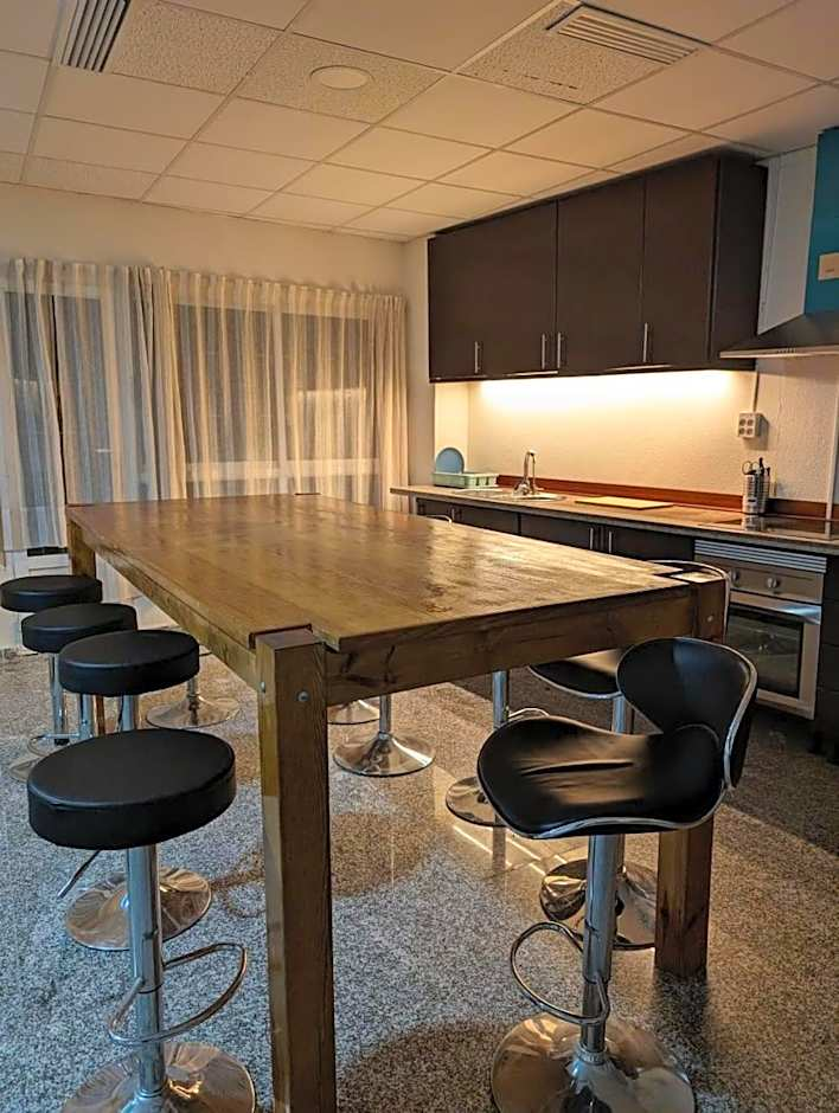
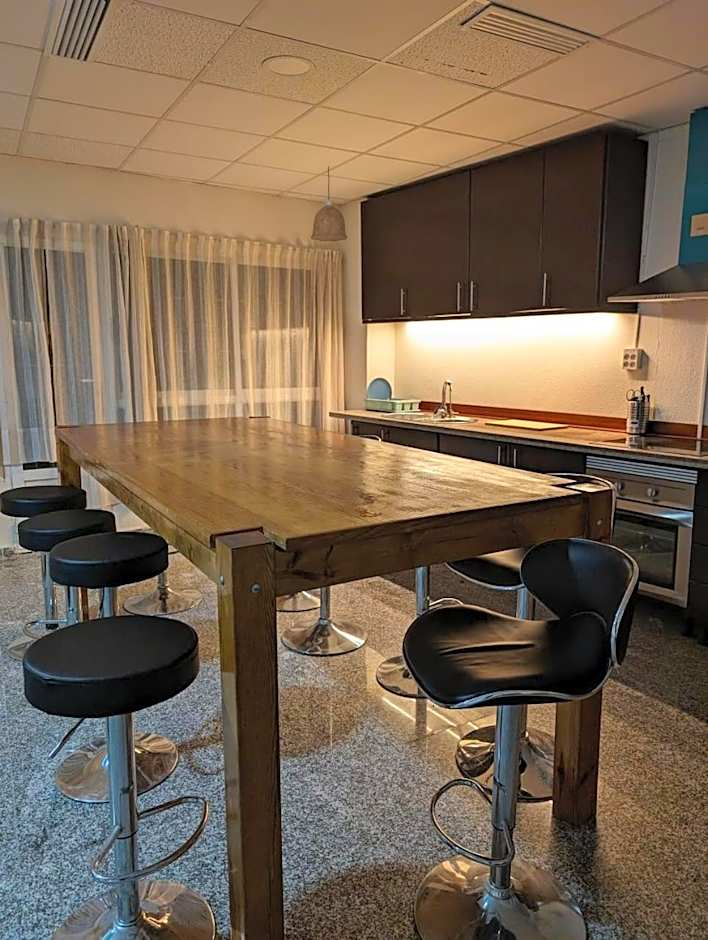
+ pendant lamp (328, 202)
